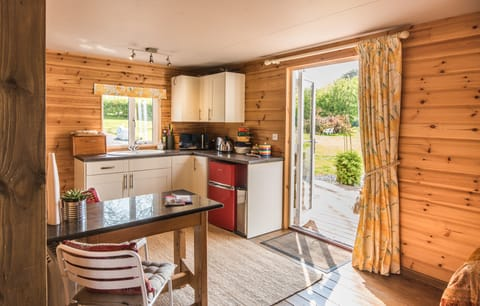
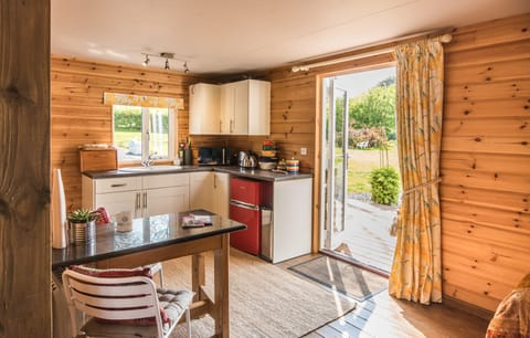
+ mug (121, 221)
